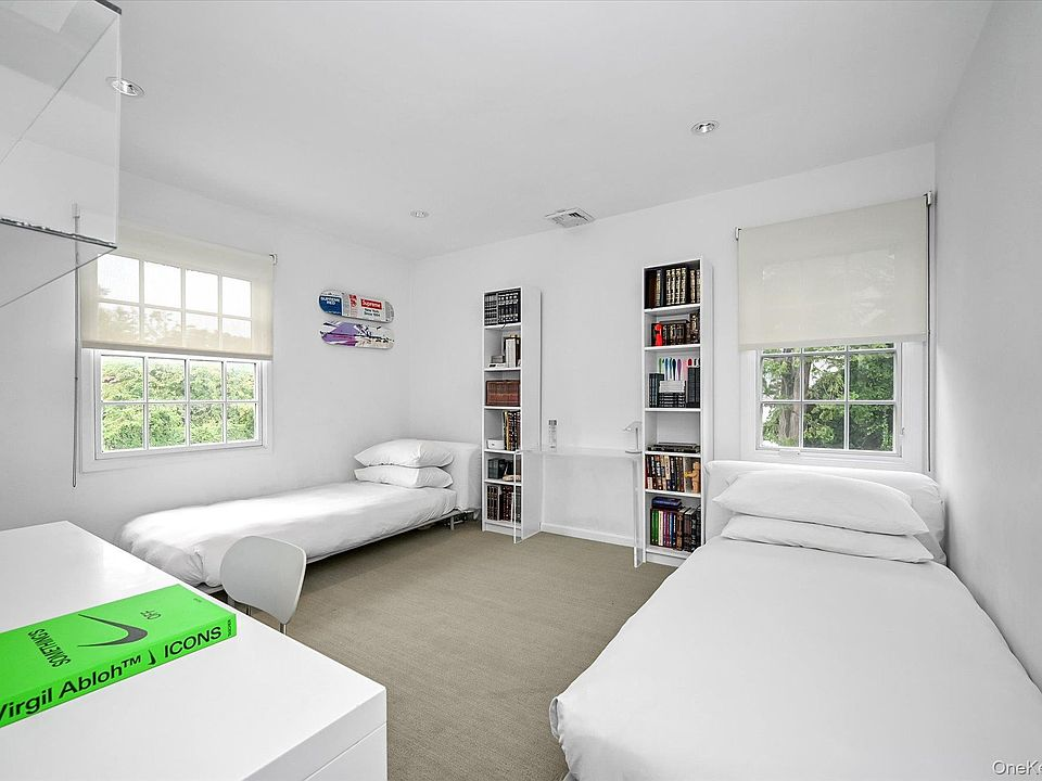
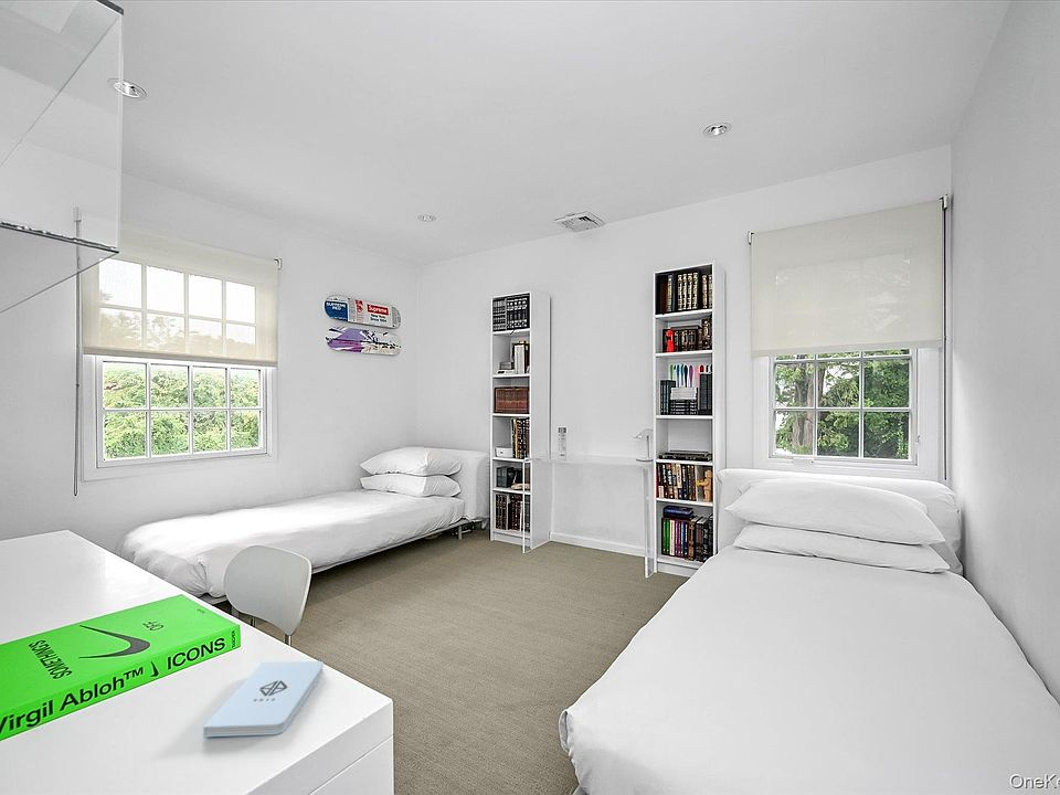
+ notepad (271, 695)
